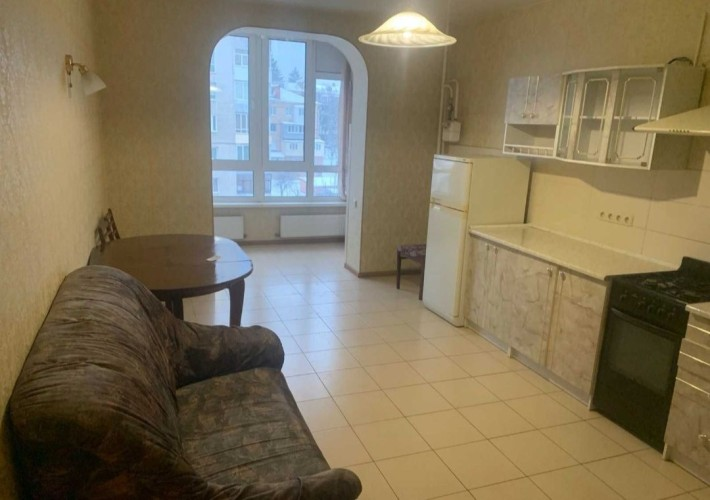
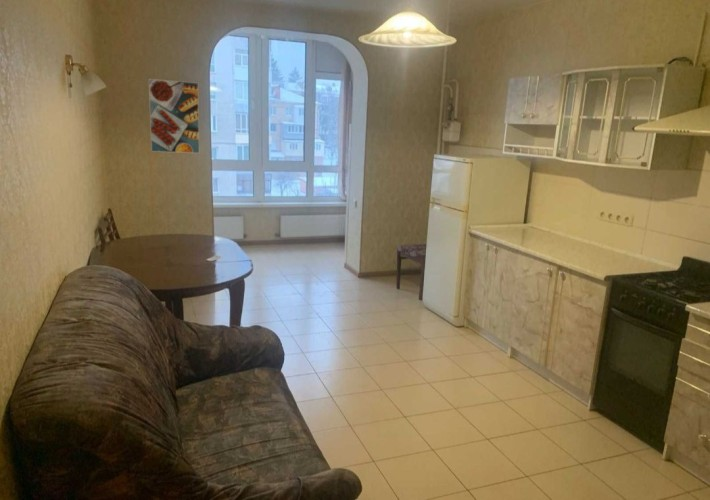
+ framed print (174, 117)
